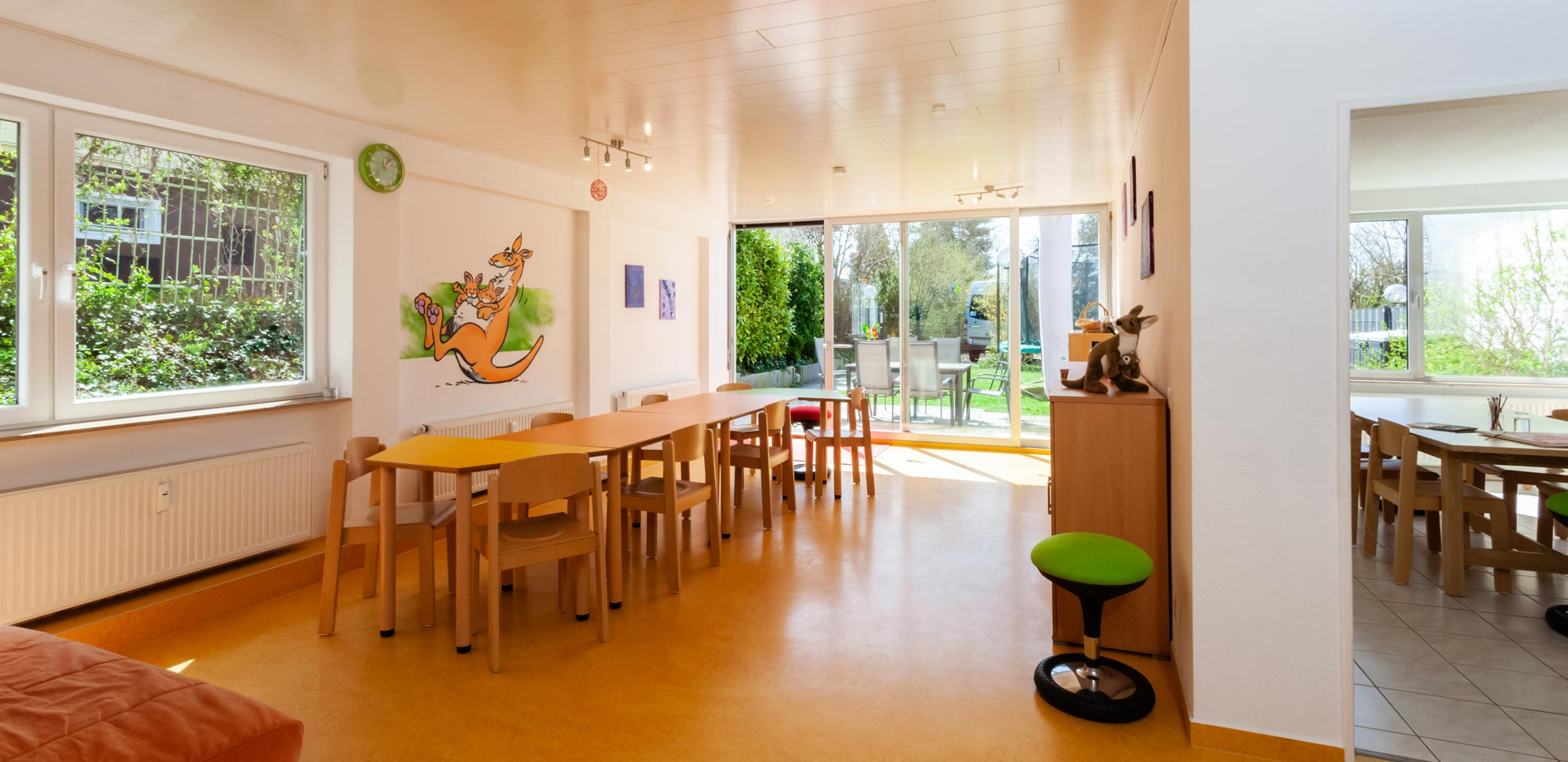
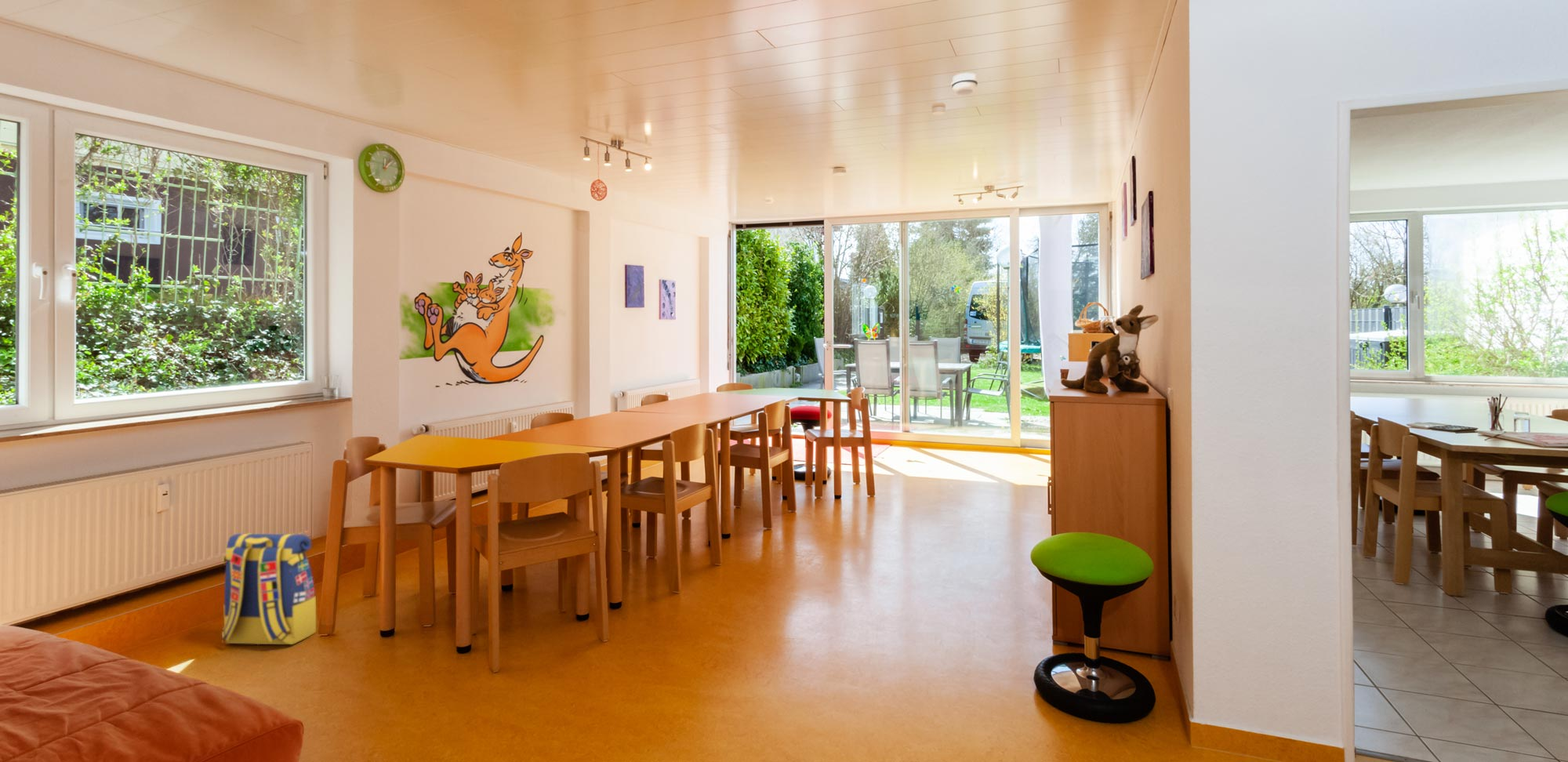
+ smoke detector (964, 84)
+ backpack (267, 587)
